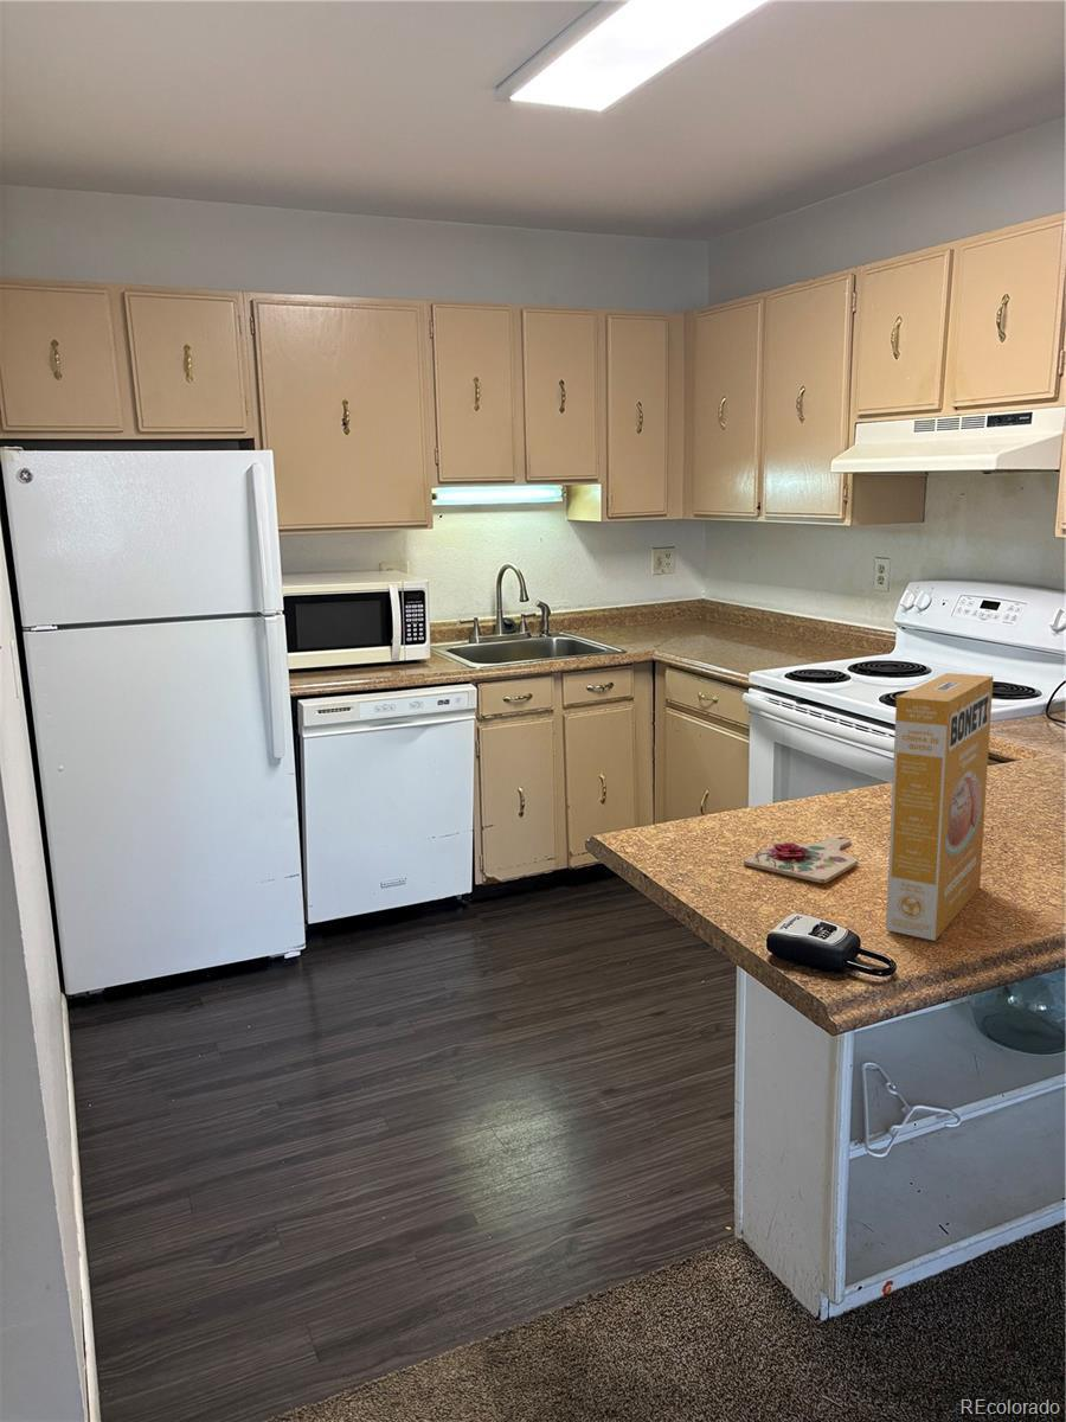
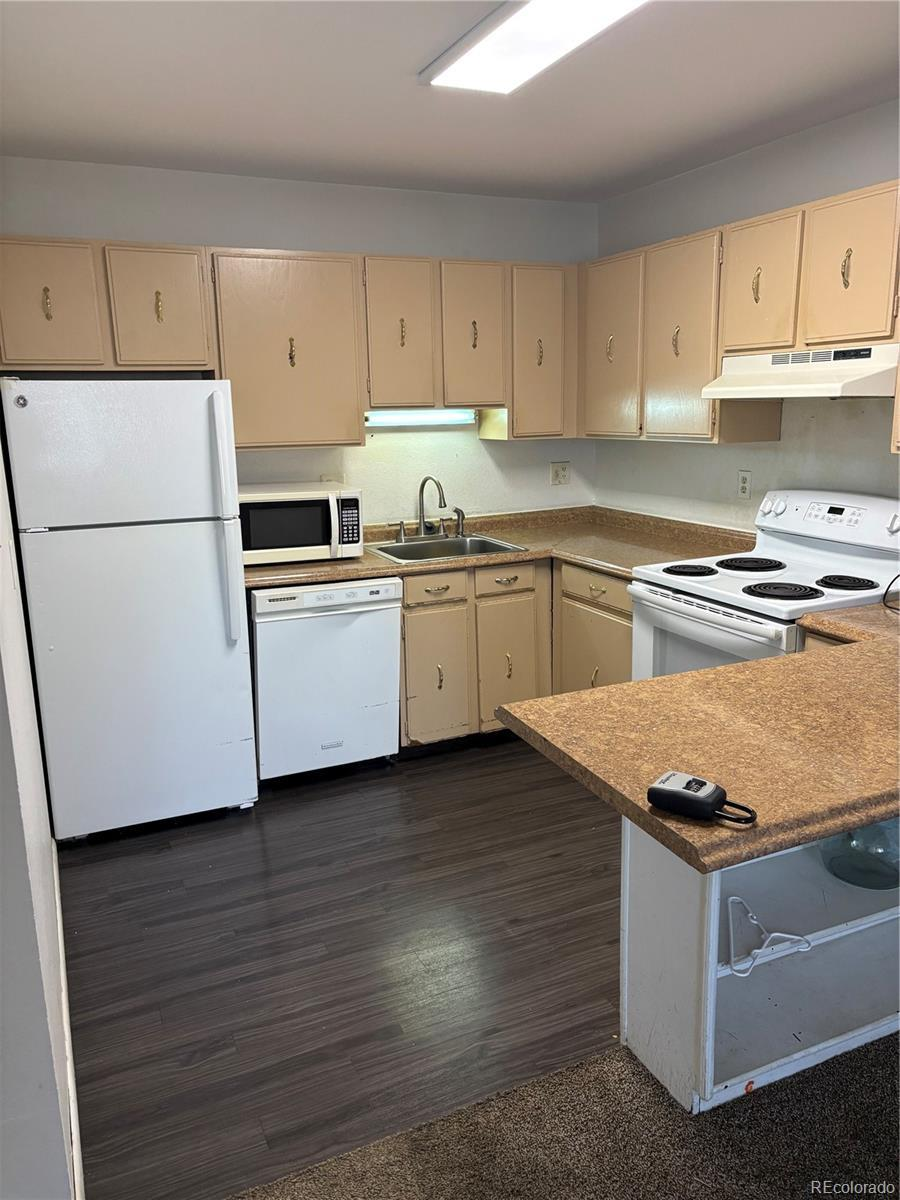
- cereal box (940, 799)
- cutting board (814, 848)
